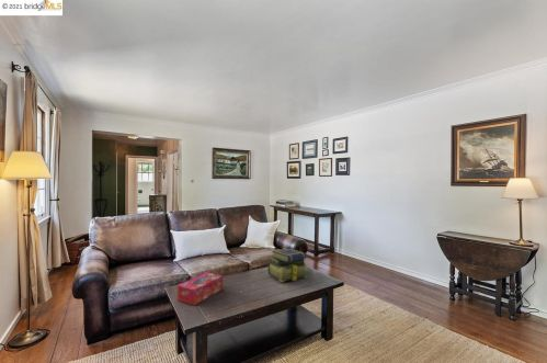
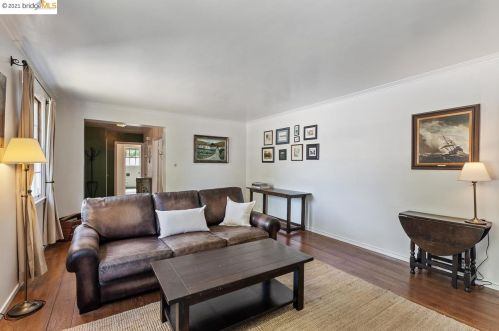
- stack of books (287, 263)
- tissue box (201, 286)
